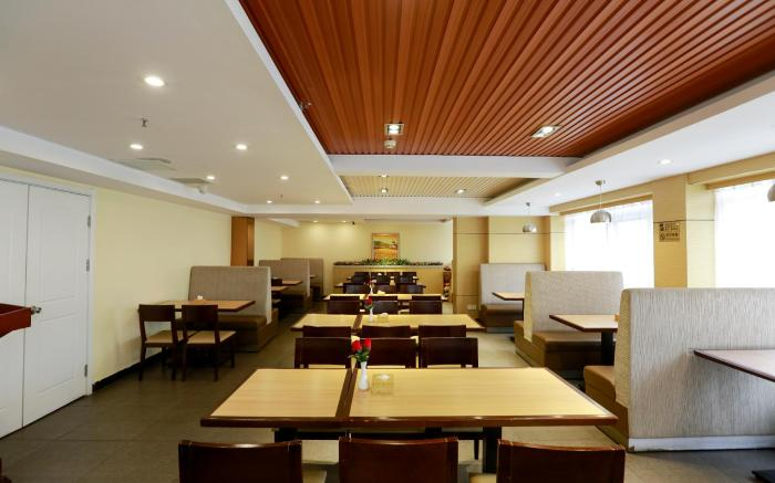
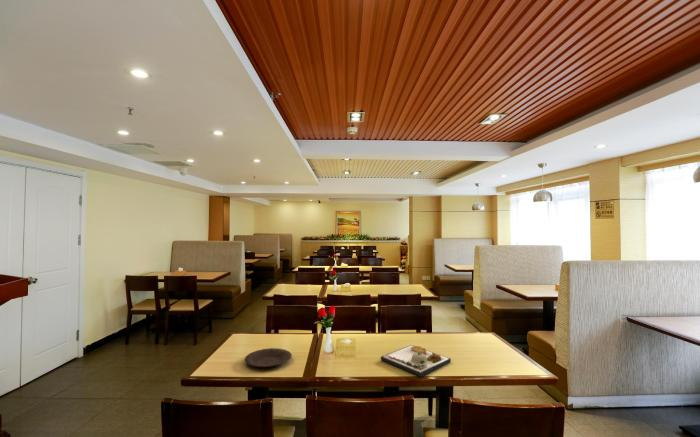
+ plate (268, 358)
+ dinner plate (415, 355)
